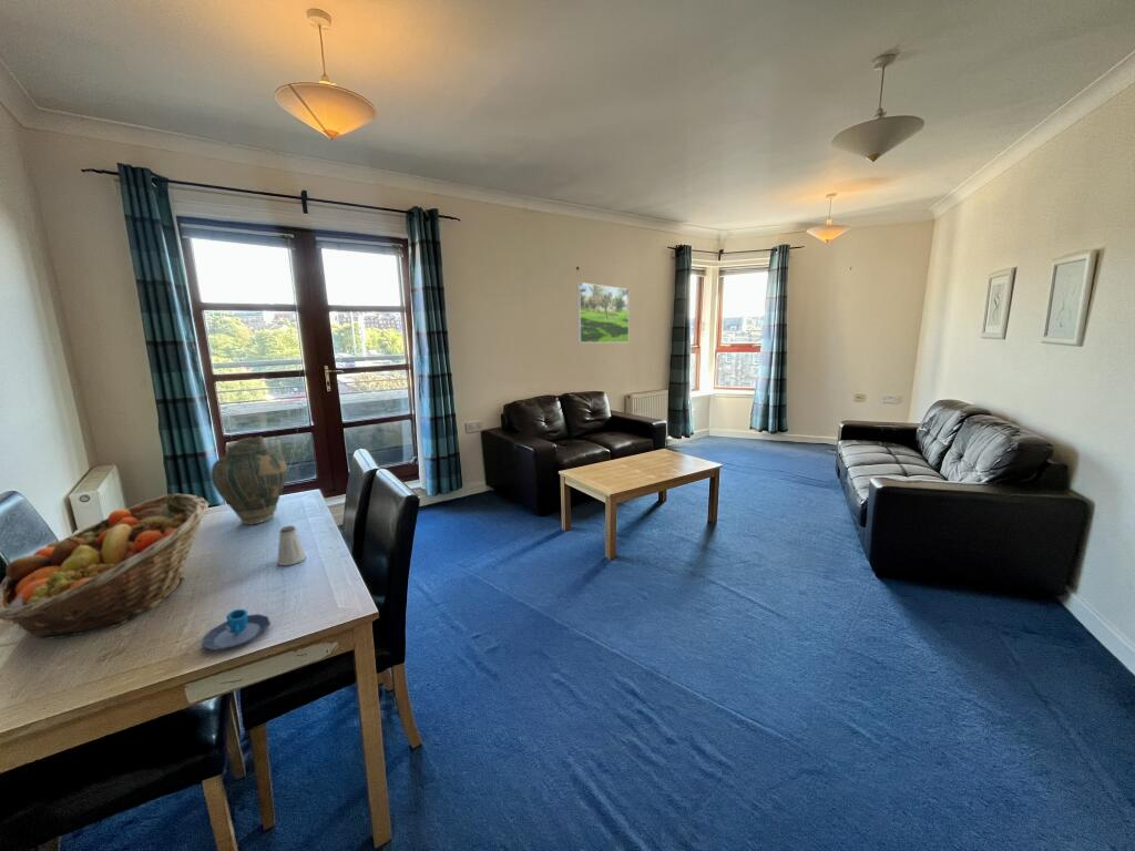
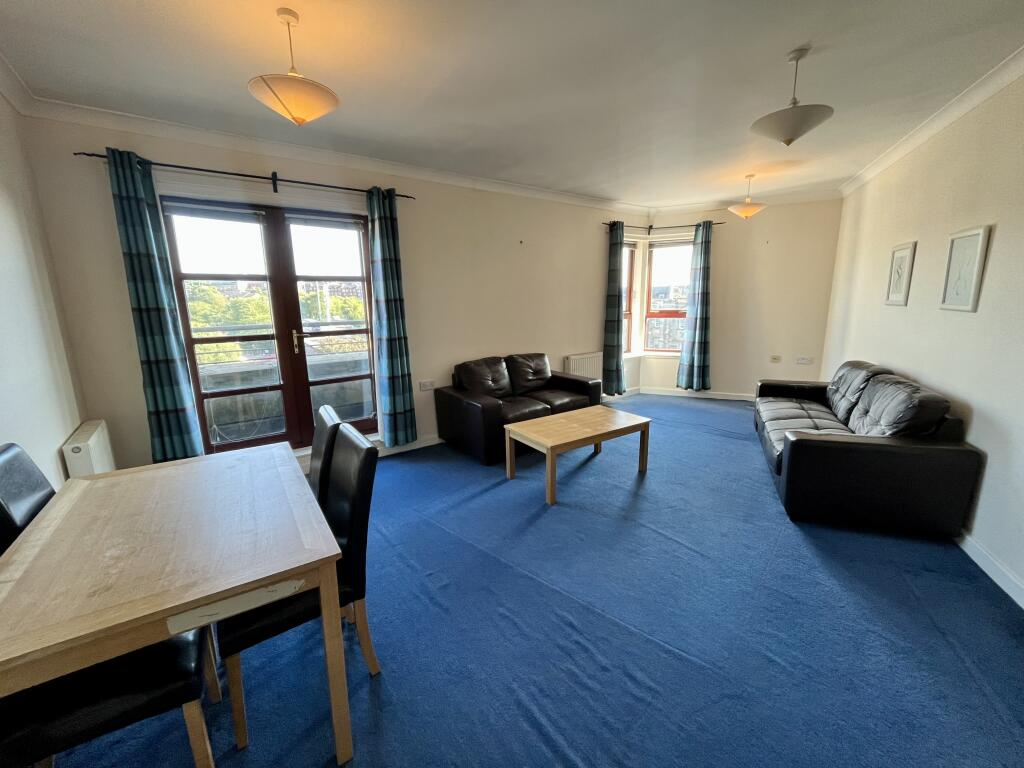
- mug (235, 623)
- saltshaker (289, 543)
- vase (252, 480)
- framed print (604, 314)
- fruit basket (113, 557)
